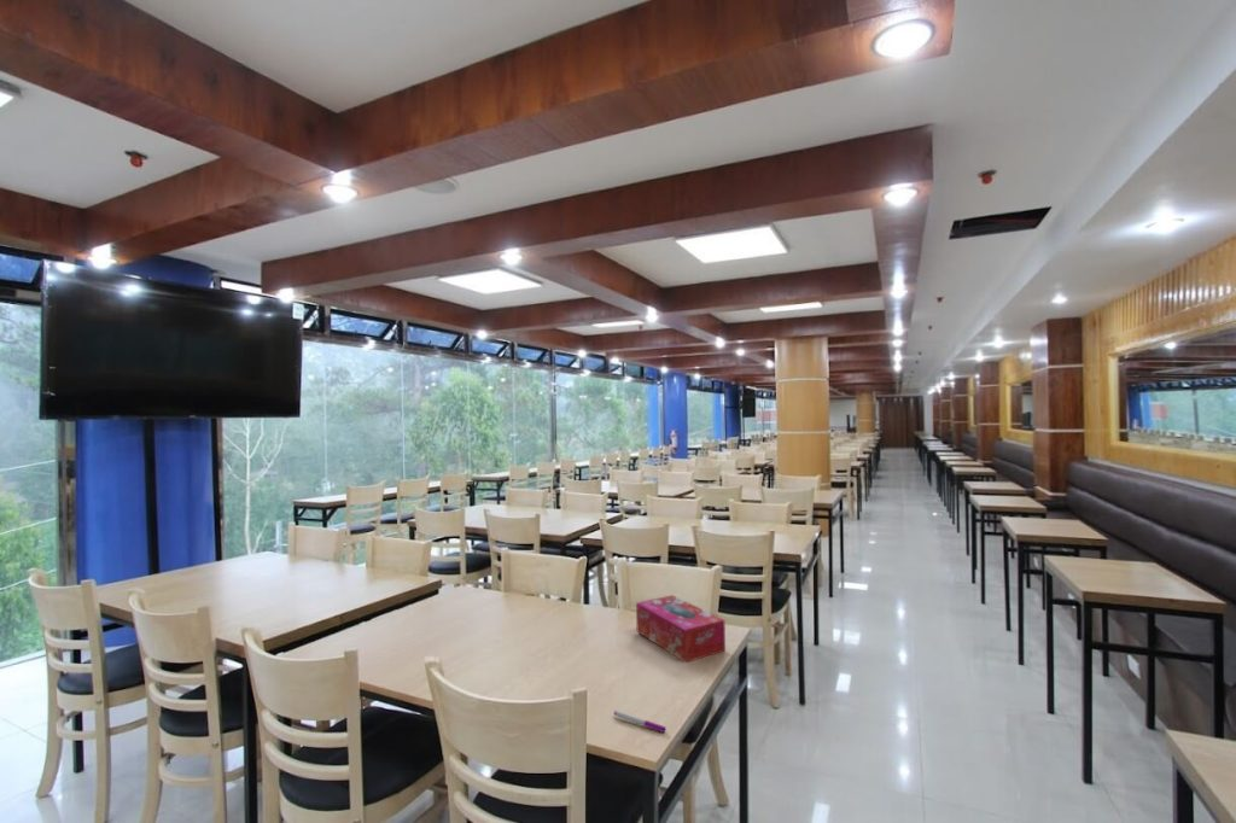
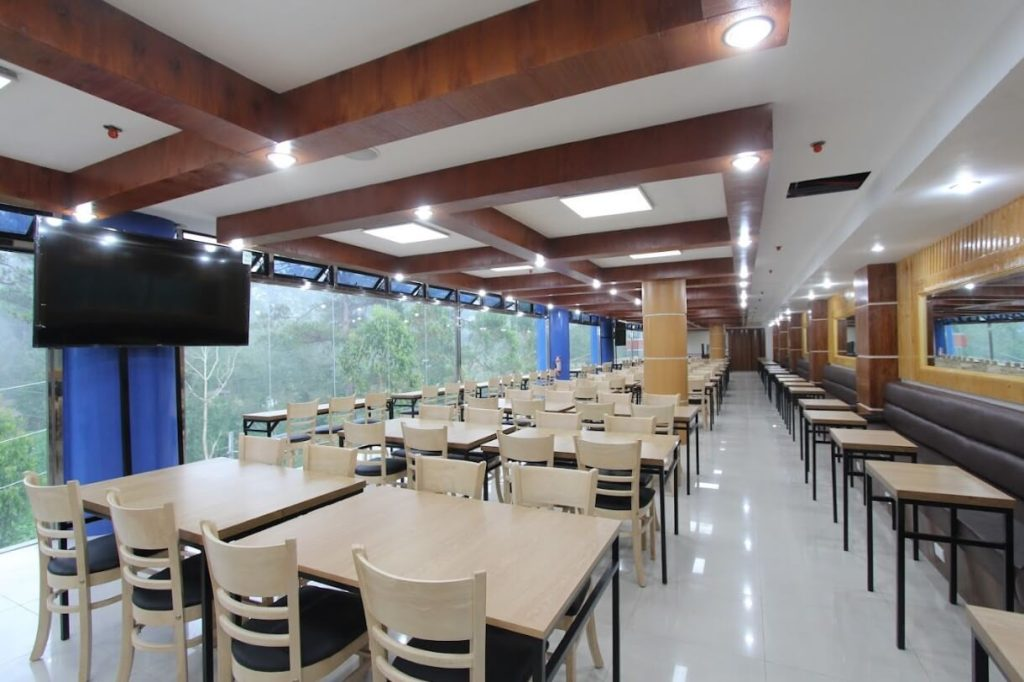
- tissue box (678, 625)
- pen (639, 720)
